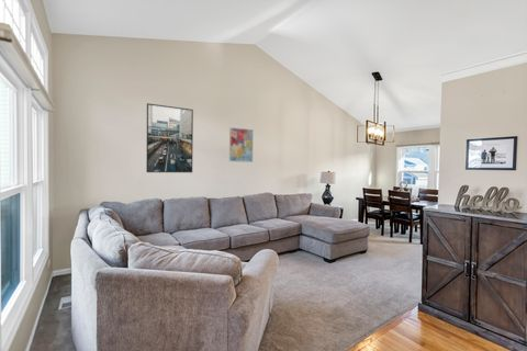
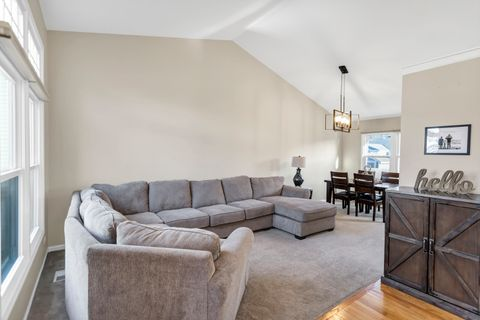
- wall art (240, 145)
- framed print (170, 139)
